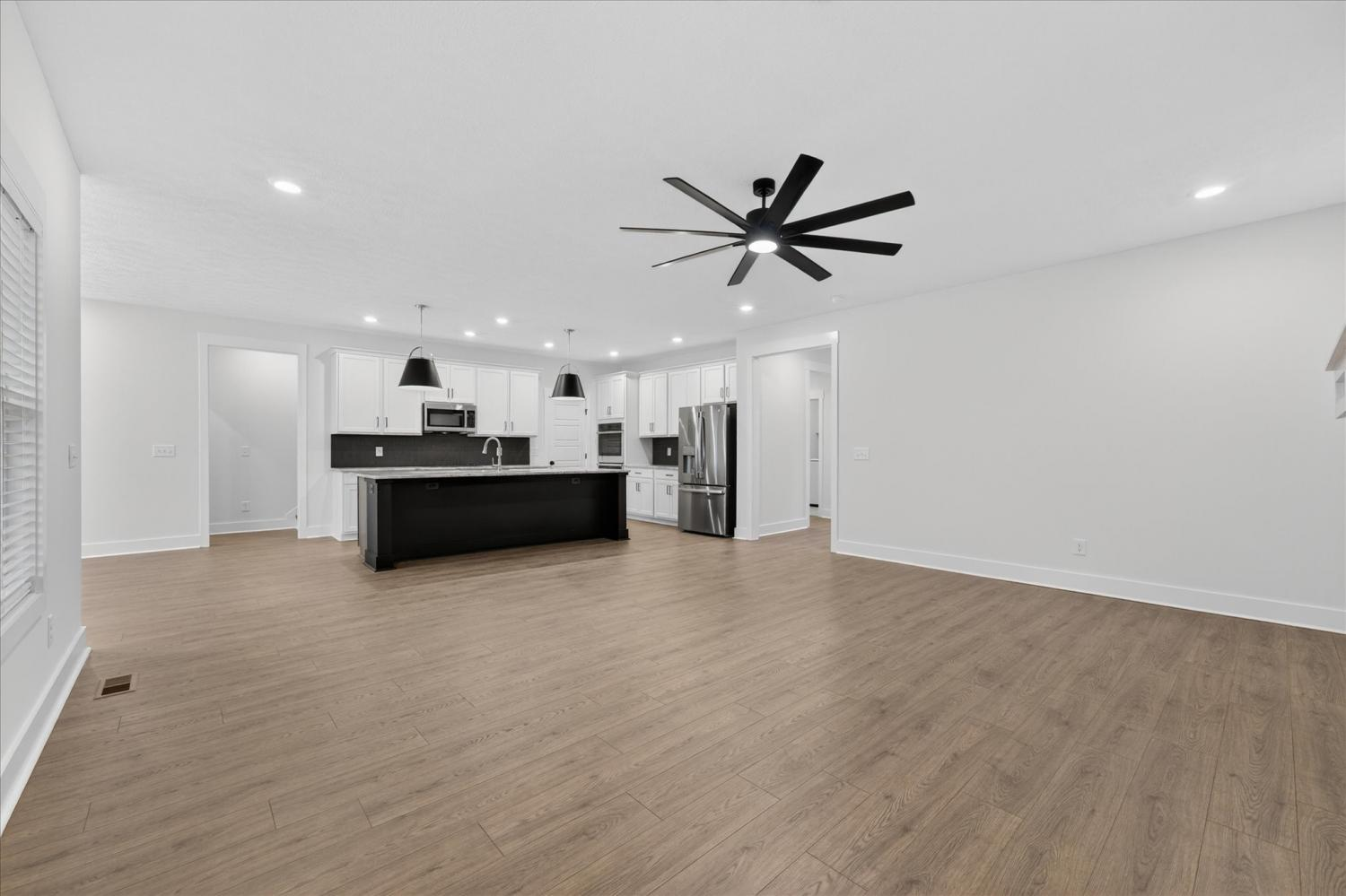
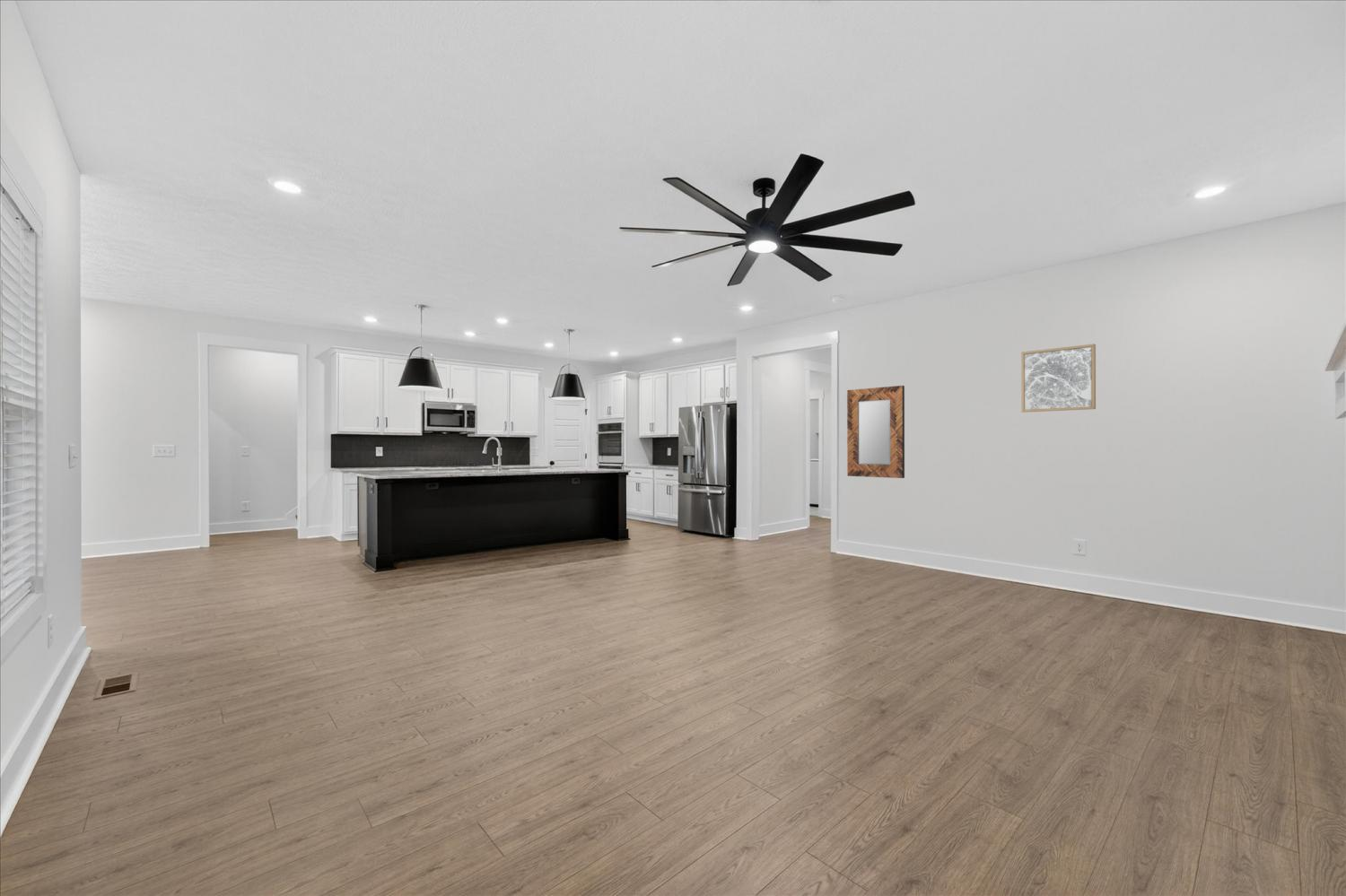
+ home mirror (874, 432)
+ wall art (1057, 379)
